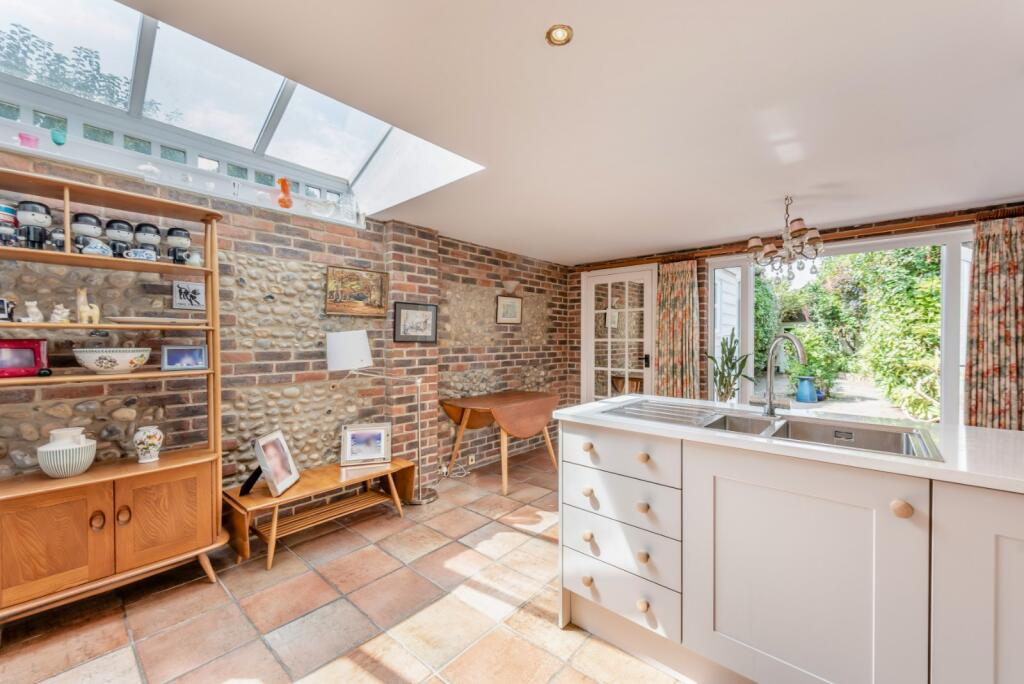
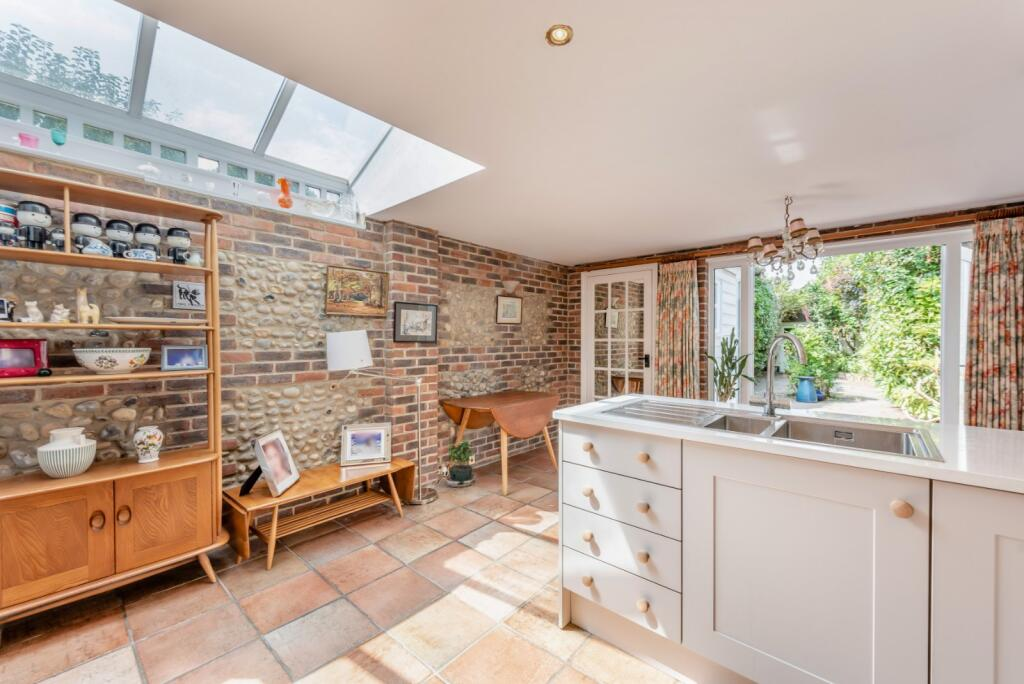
+ potted plant (461, 461)
